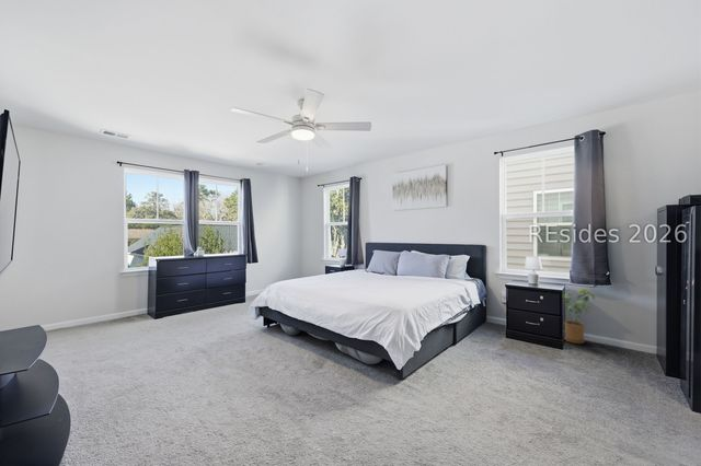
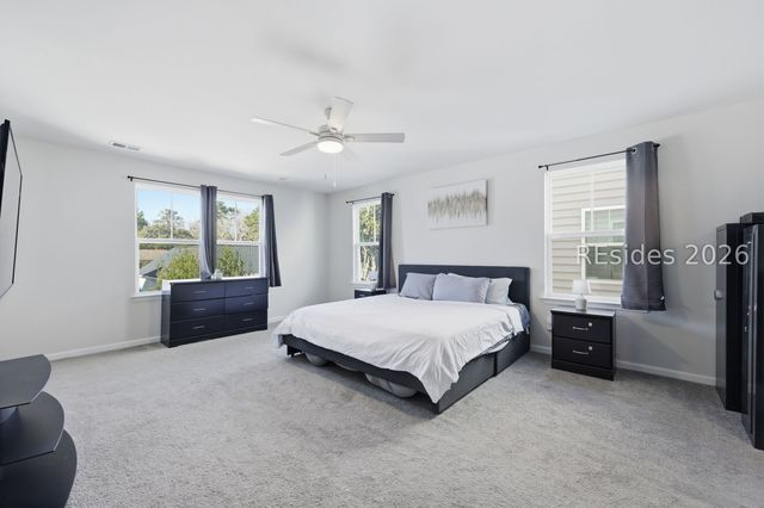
- house plant (575, 315)
